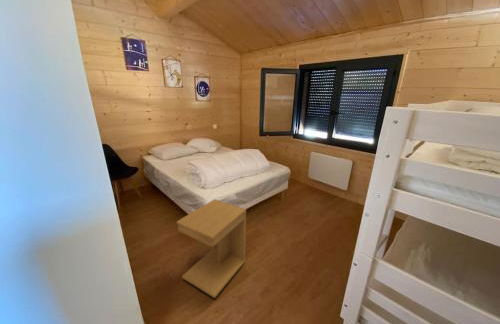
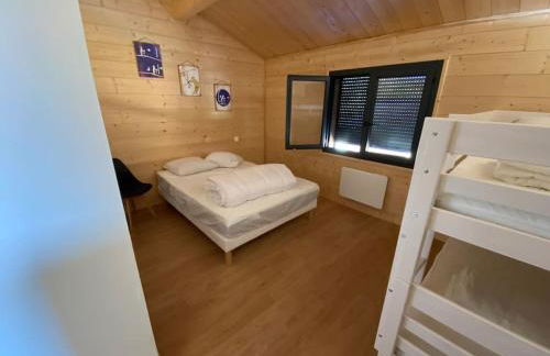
- side table (214, 244)
